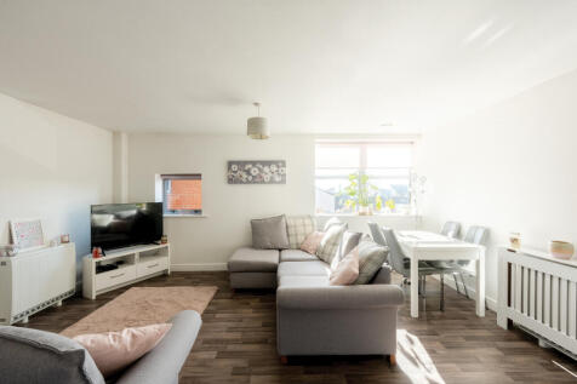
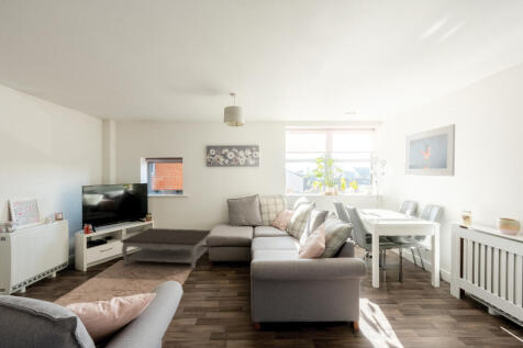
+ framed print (426, 153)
+ coffee table (169, 246)
